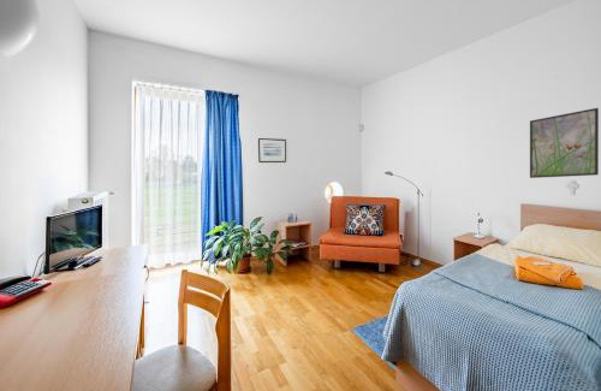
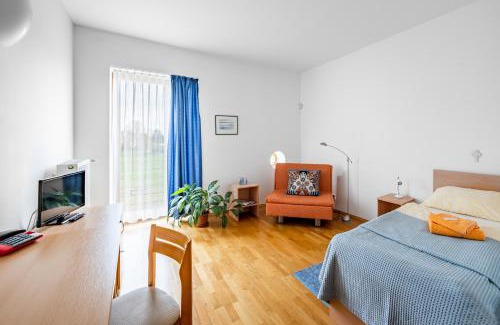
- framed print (561, 146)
